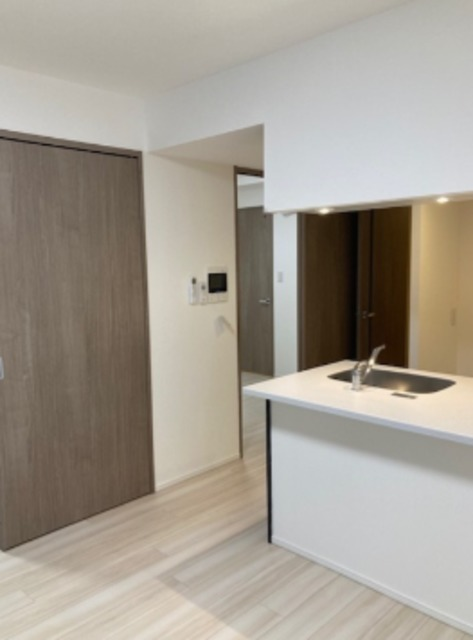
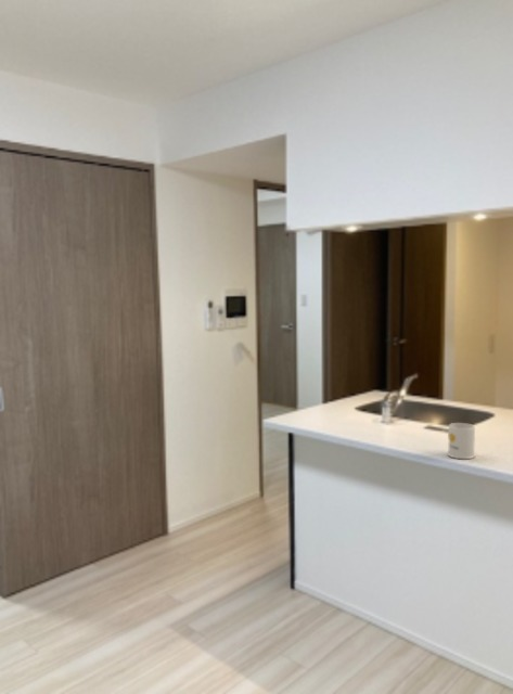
+ mug (458, 439)
